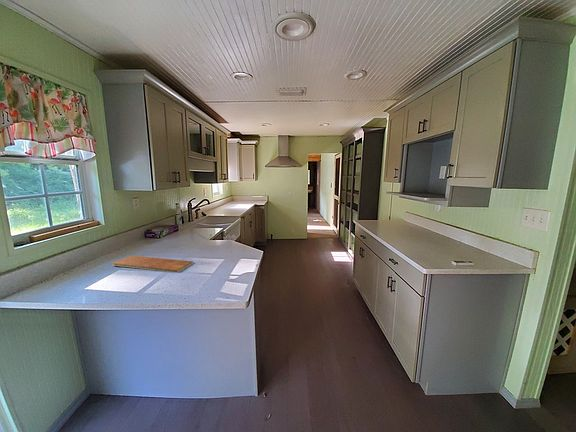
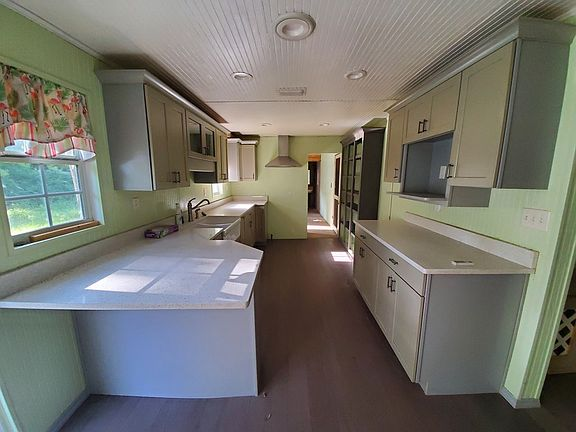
- chopping board (153, 263)
